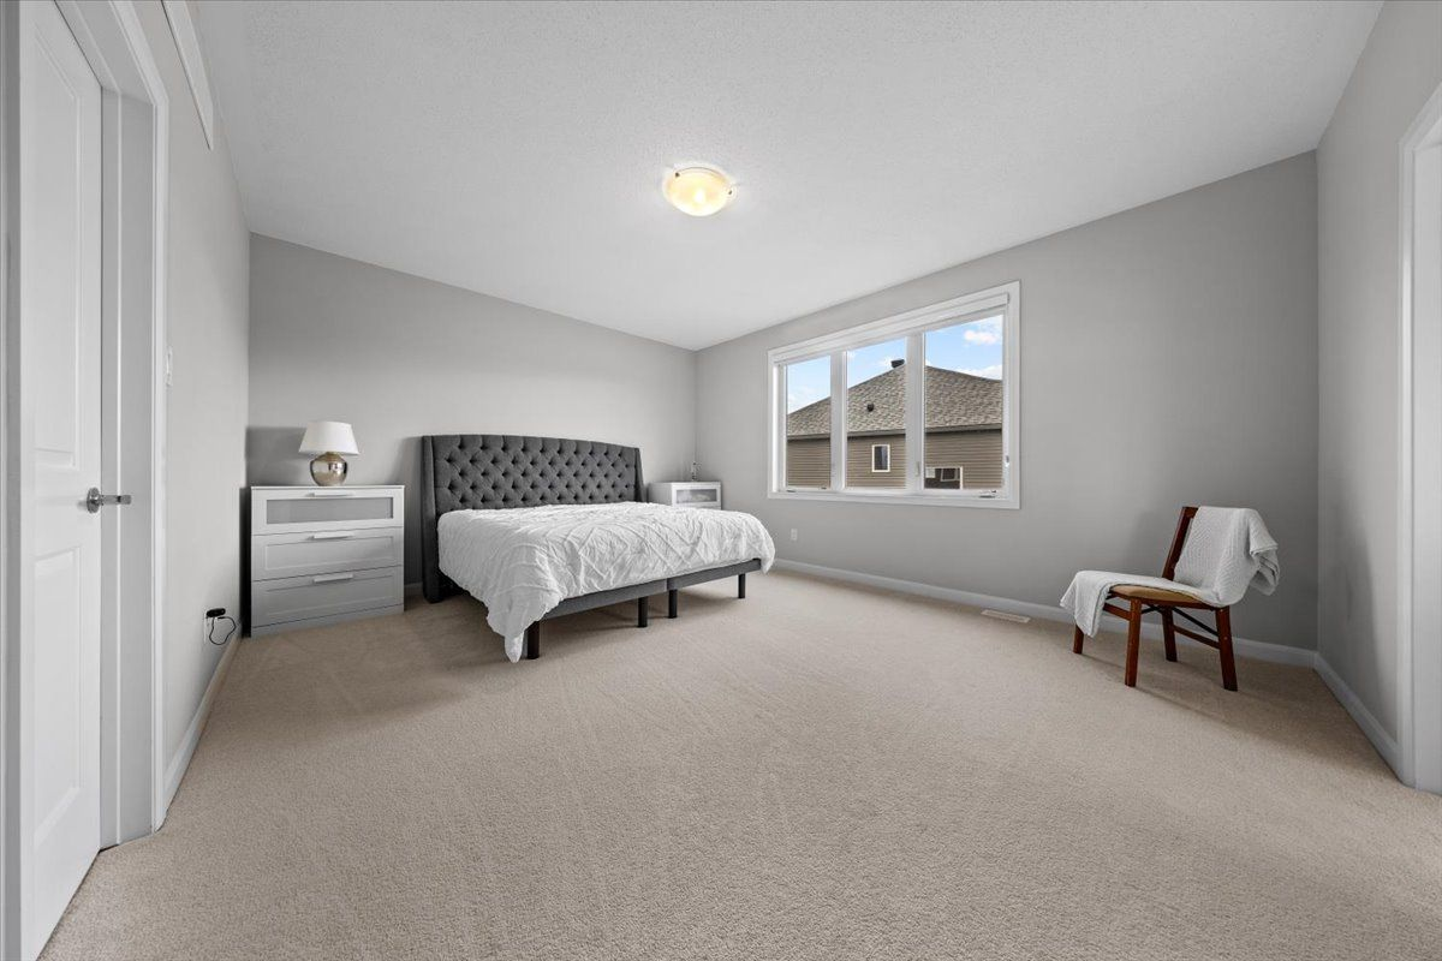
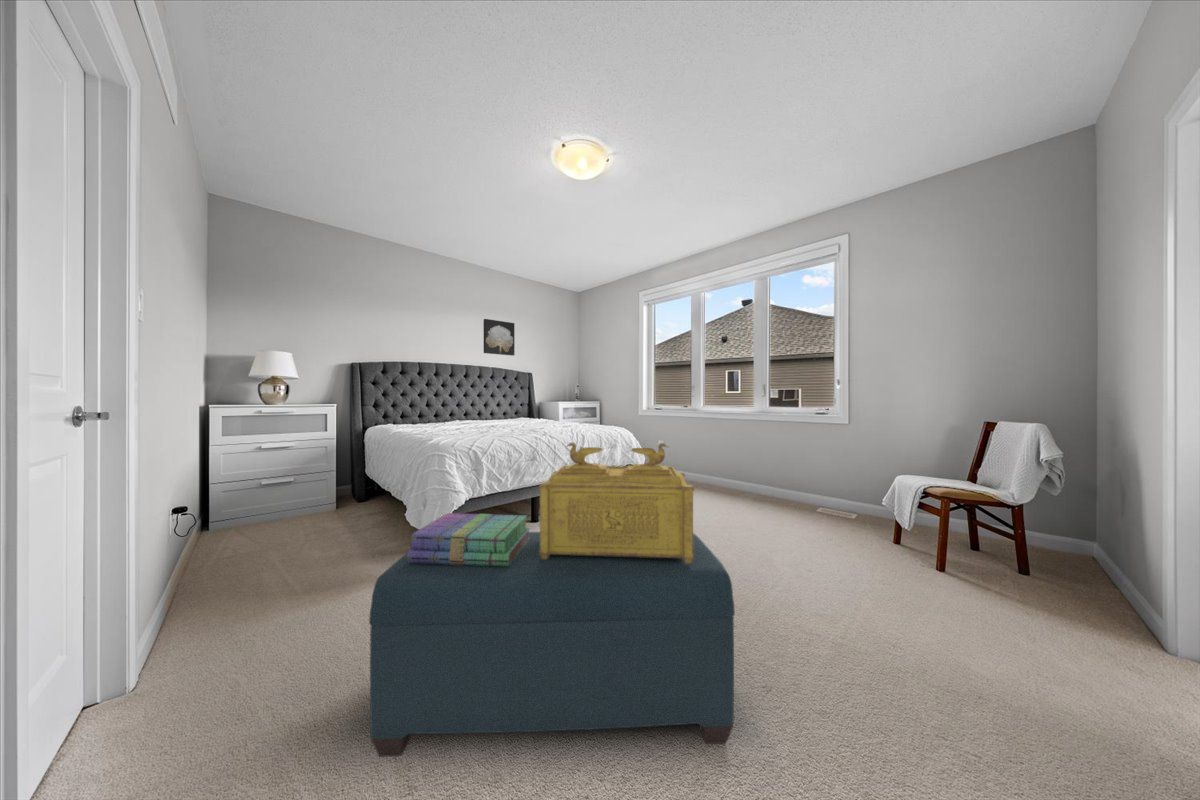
+ books (473, 536)
+ bench (560, 620)
+ decorative box (616, 495)
+ wall art (499, 337)
